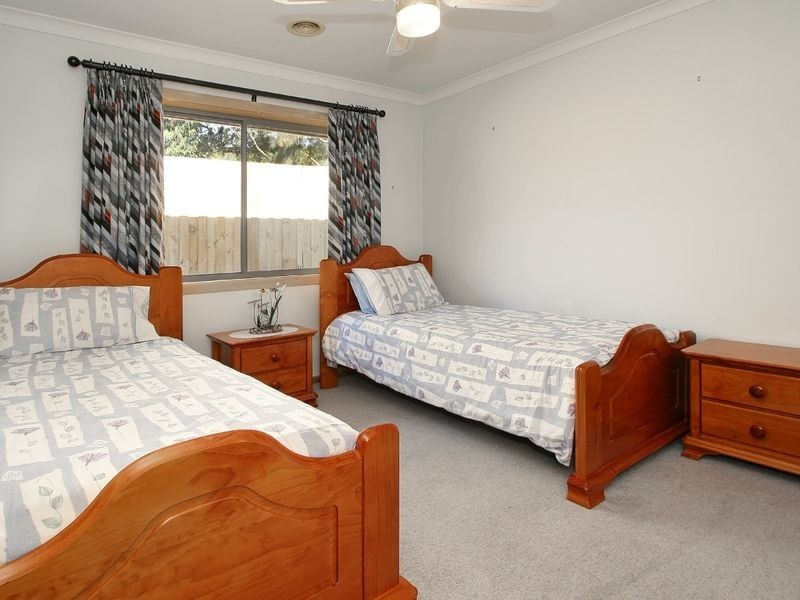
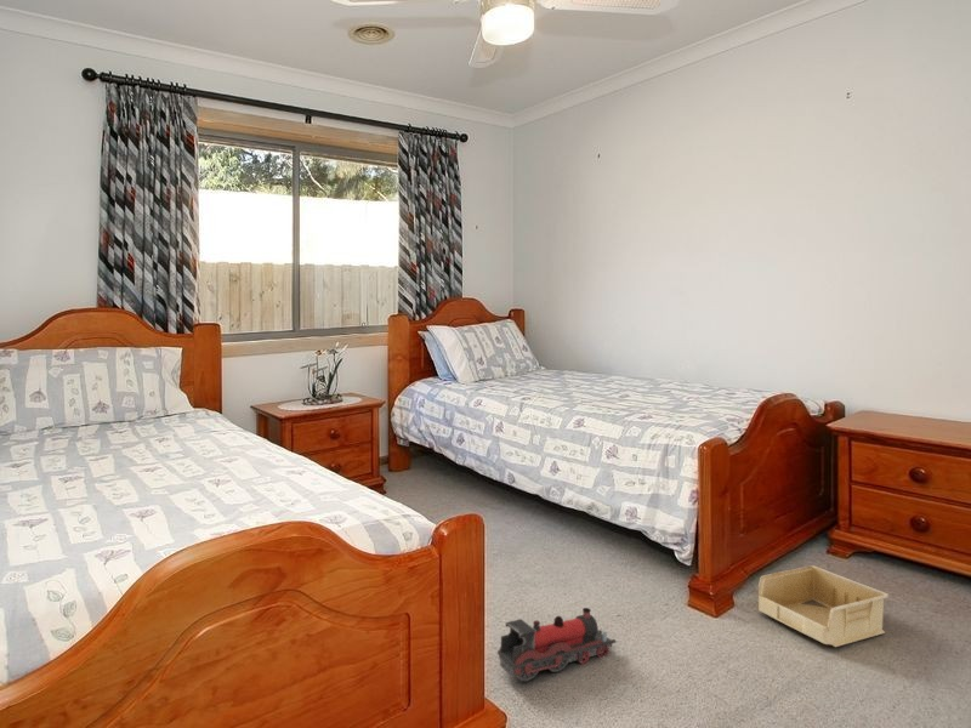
+ storage bin (819, 602)
+ toy train (558, 638)
